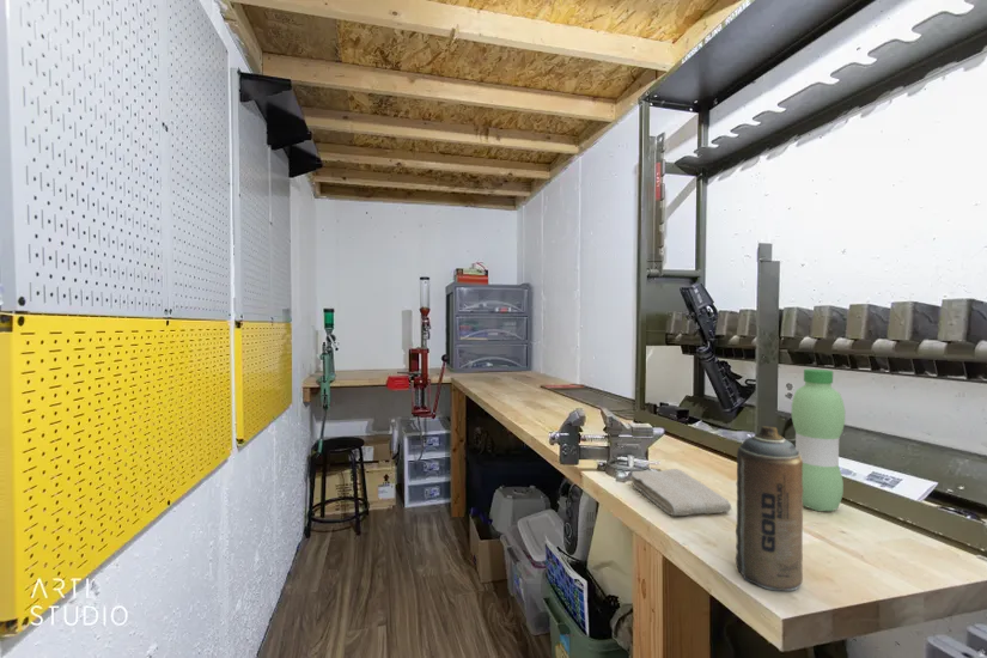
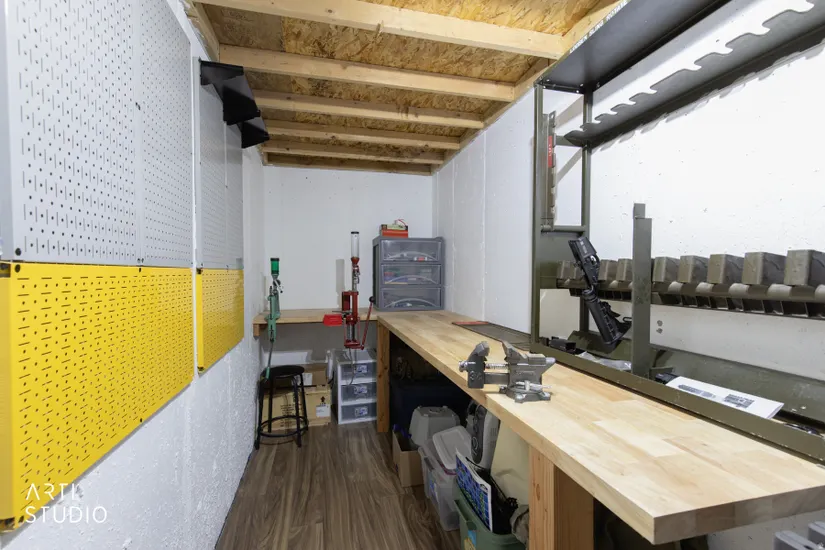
- water bottle (816, 438)
- washcloth (675, 489)
- aerosol can (768, 501)
